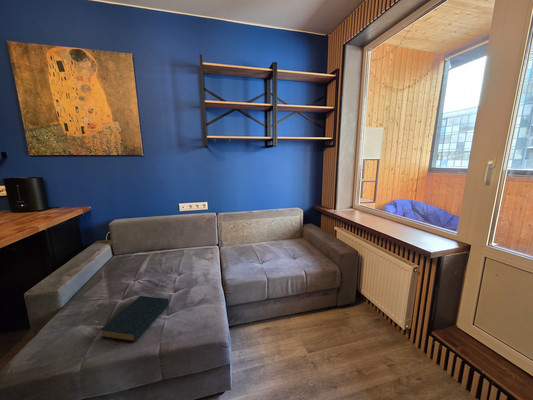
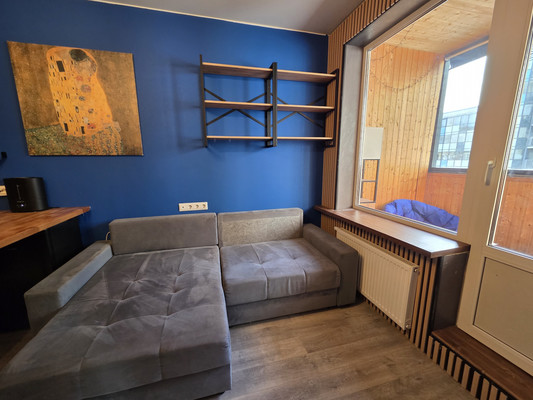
- hardback book (138, 316)
